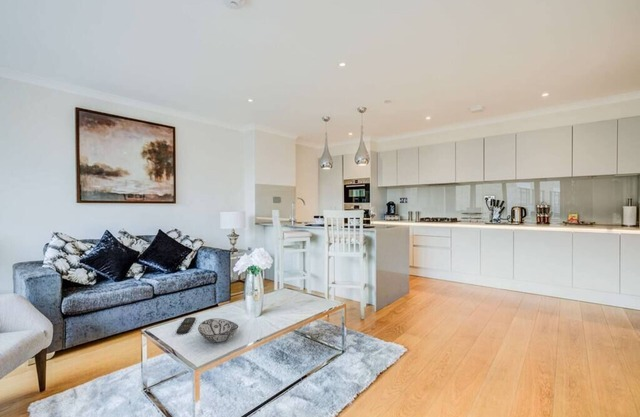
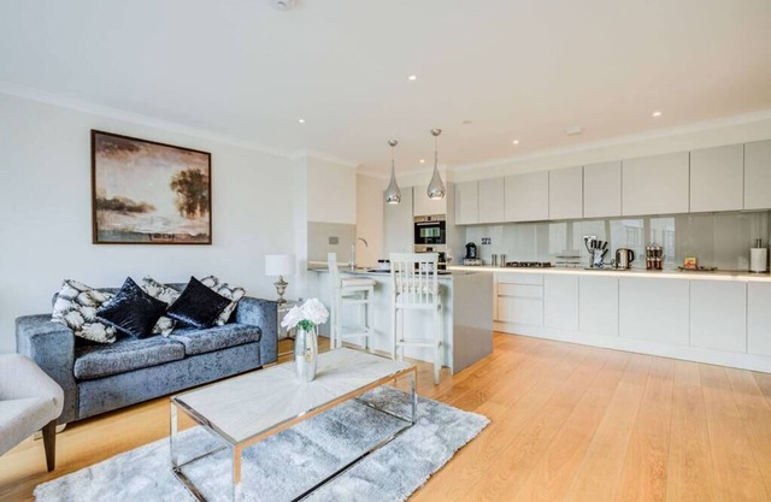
- decorative bowl (218, 332)
- remote control (186, 324)
